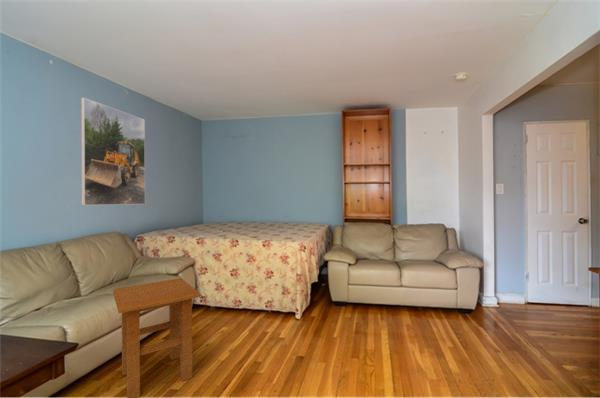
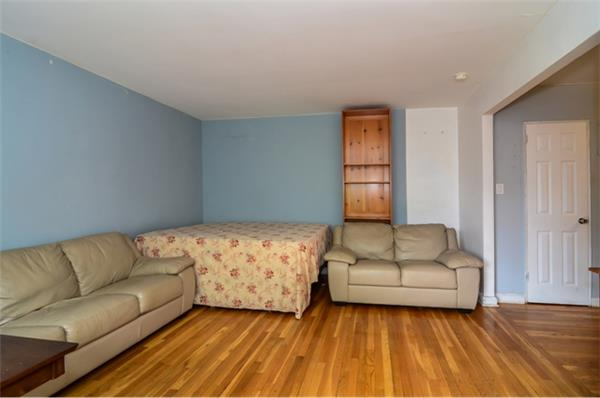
- side table (156, 330)
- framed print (117, 157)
